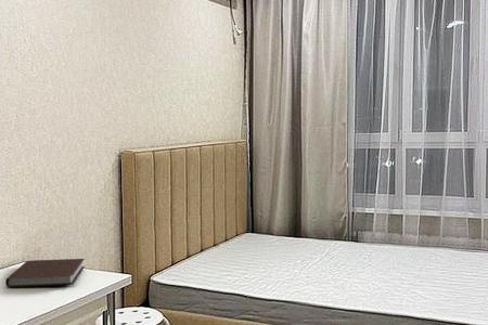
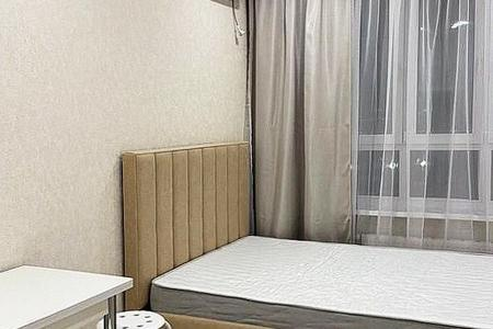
- notebook (48, 271)
